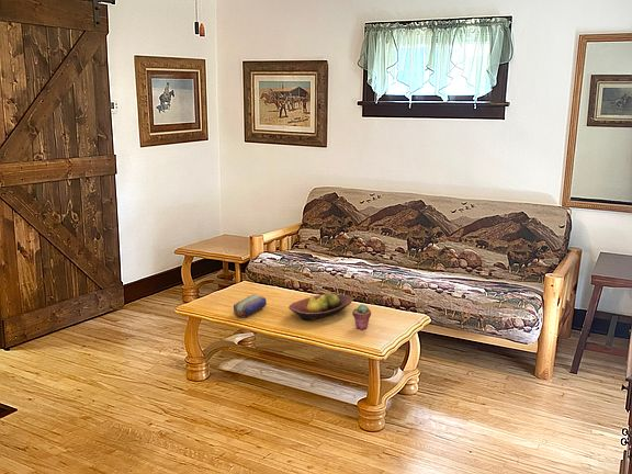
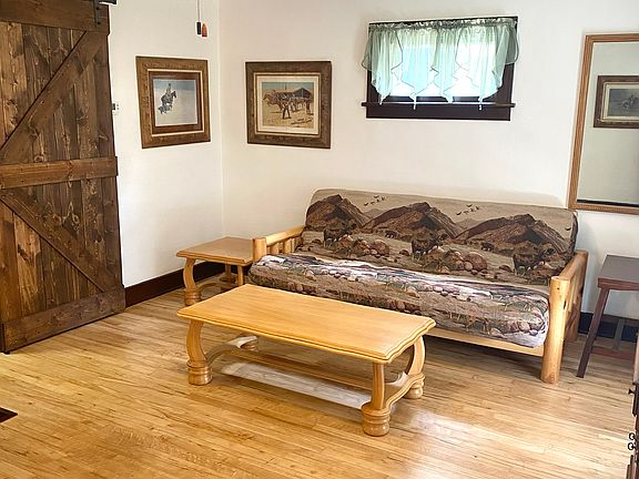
- pencil case (250, 305)
- potted succulent (361, 315)
- fruit bowl (320, 304)
